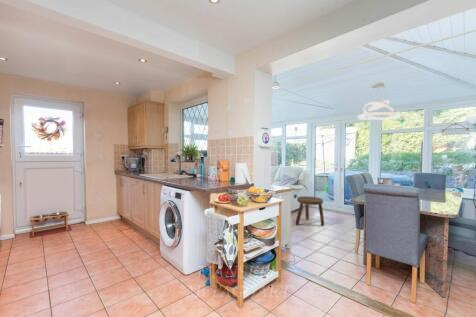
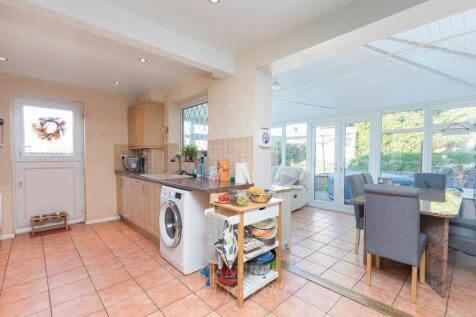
- pendant light (378, 101)
- stool (307, 210)
